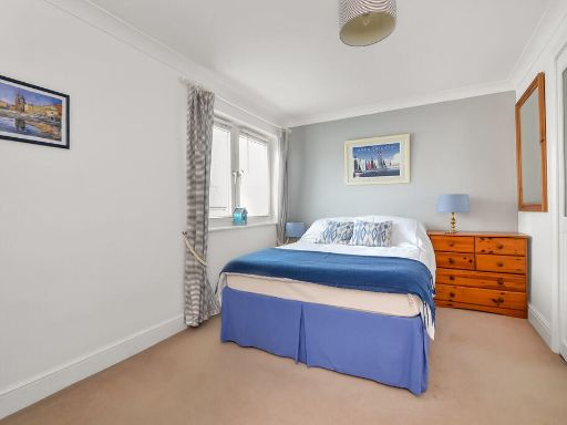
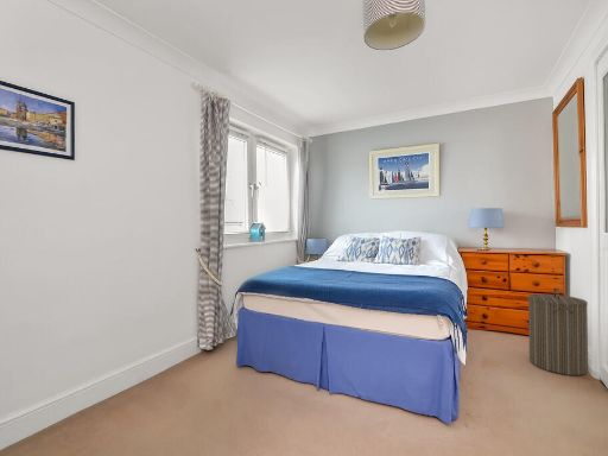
+ laundry hamper (556, 325)
